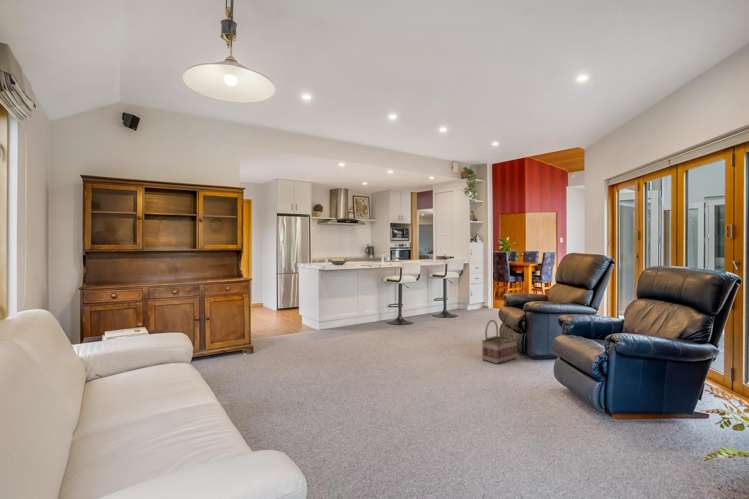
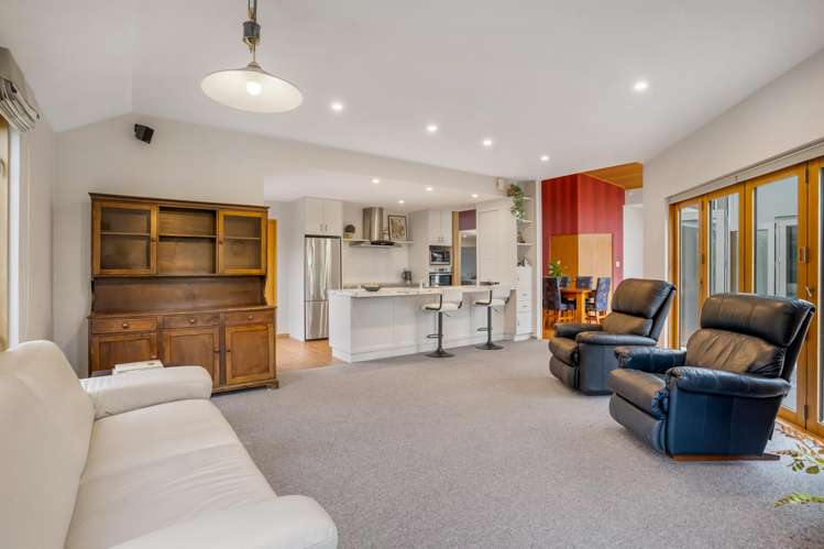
- basket (499, 340)
